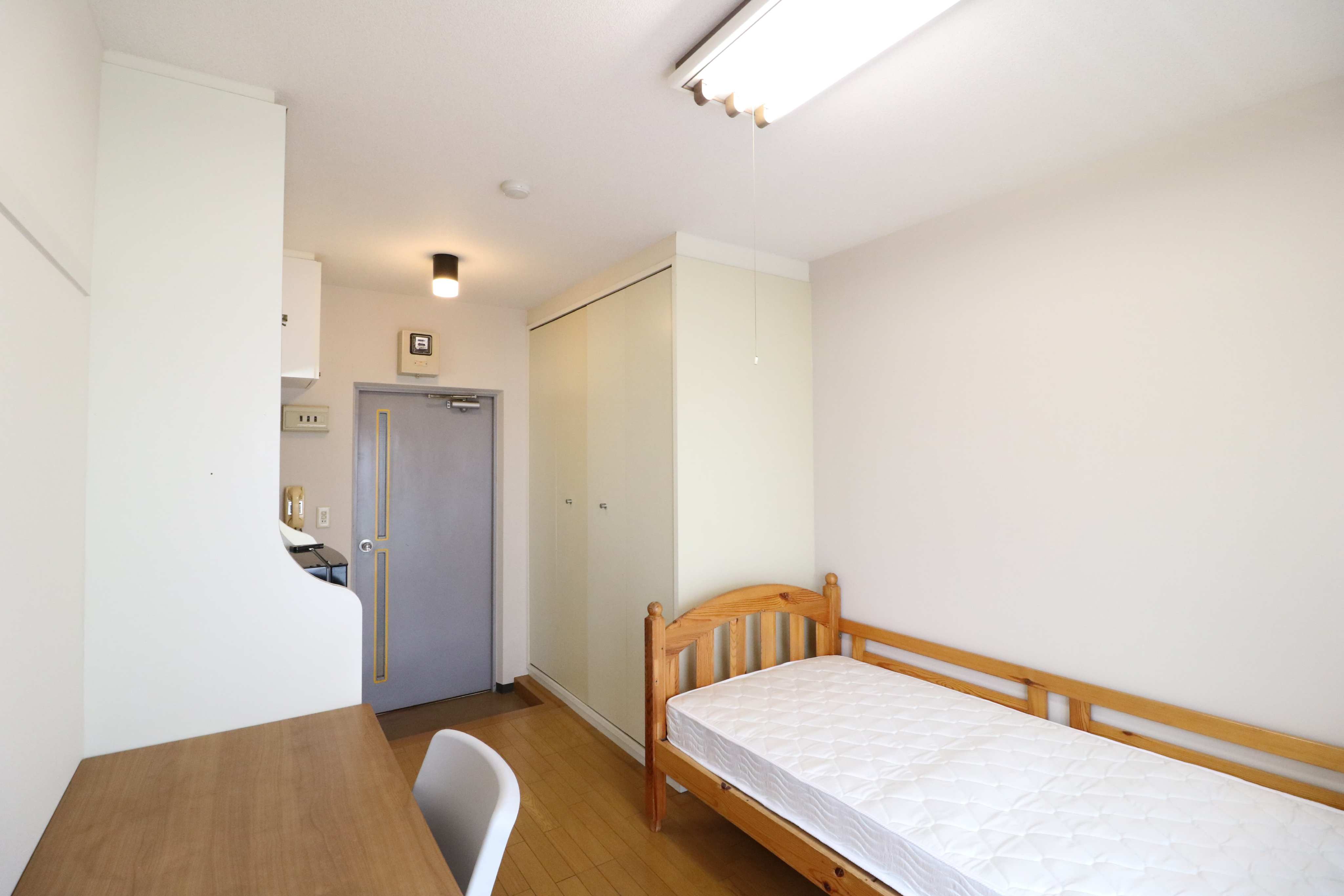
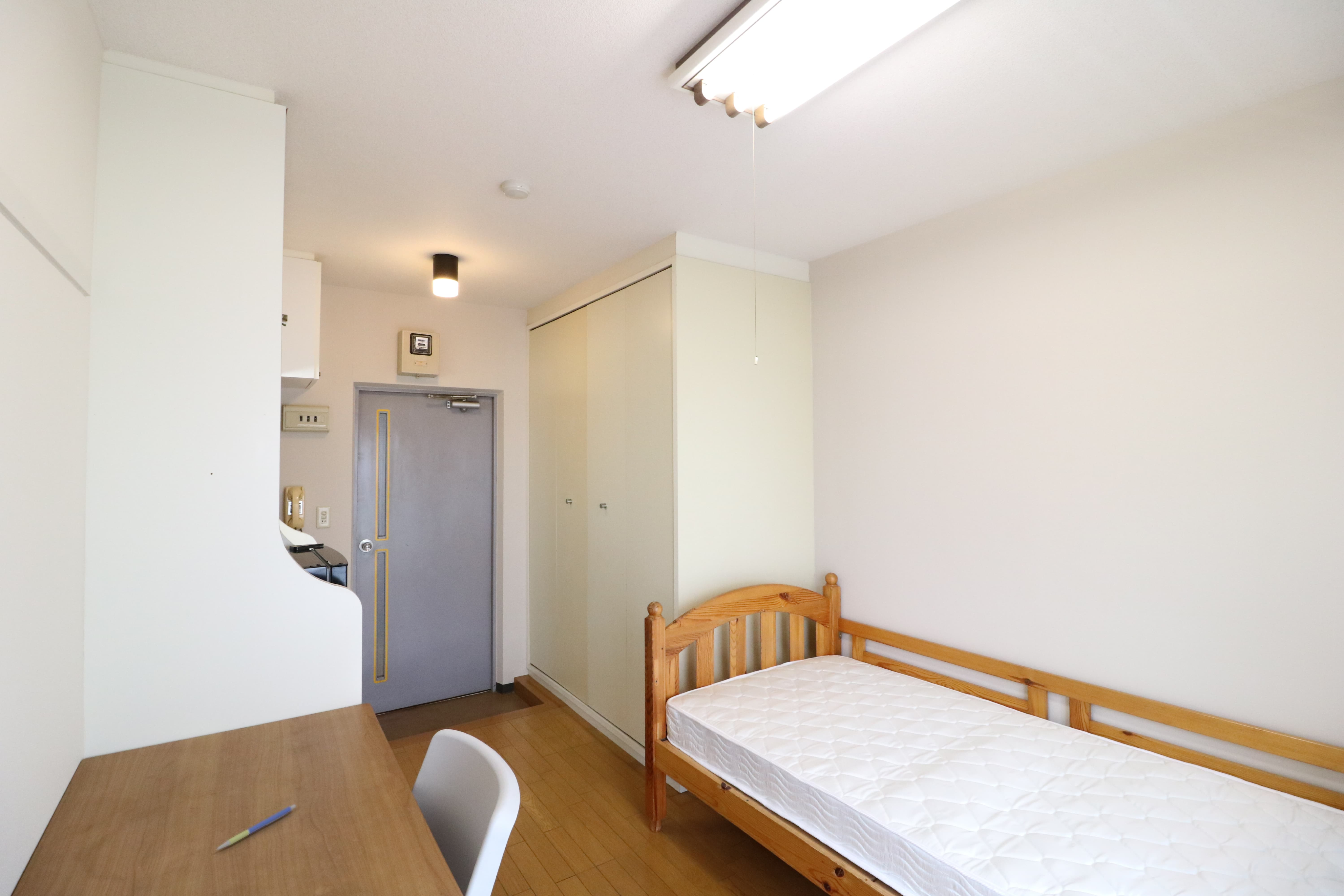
+ pen (258, 826)
